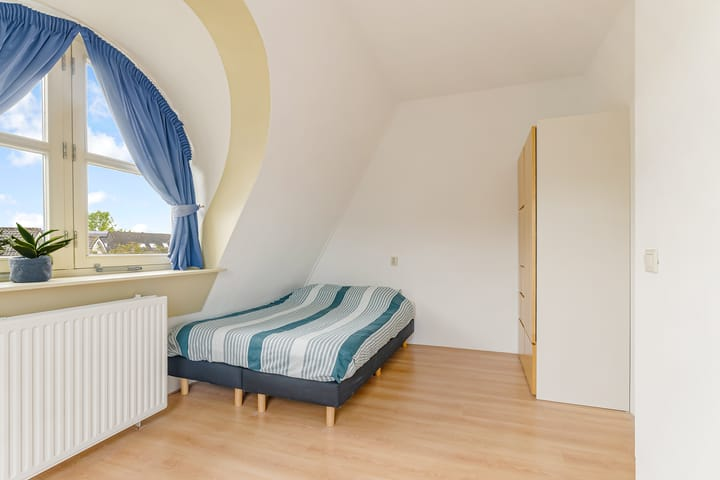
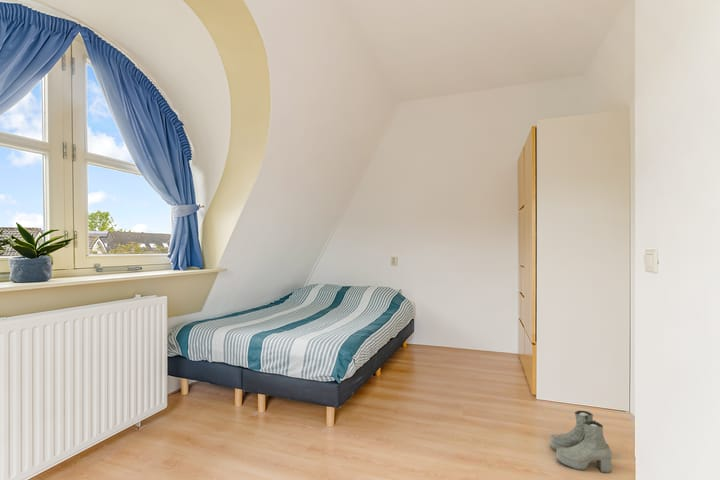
+ boots (579, 437)
